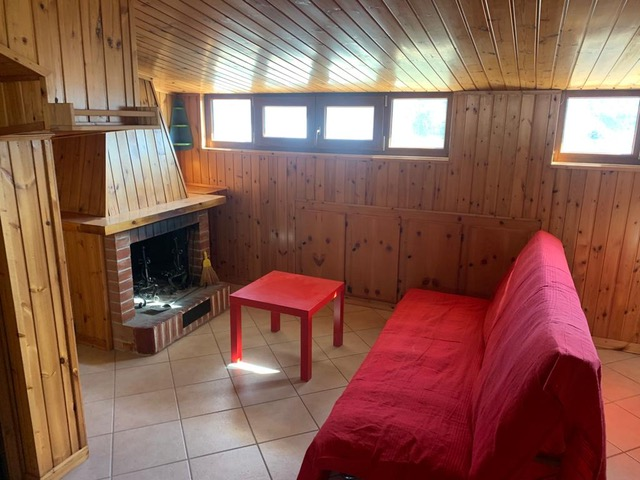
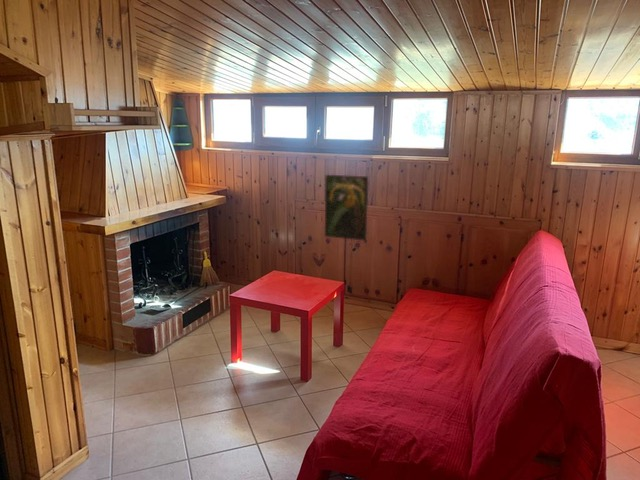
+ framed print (345, 207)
